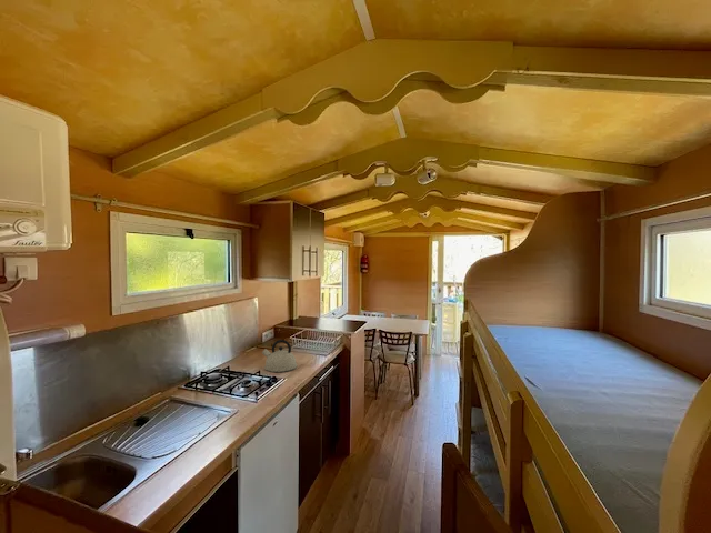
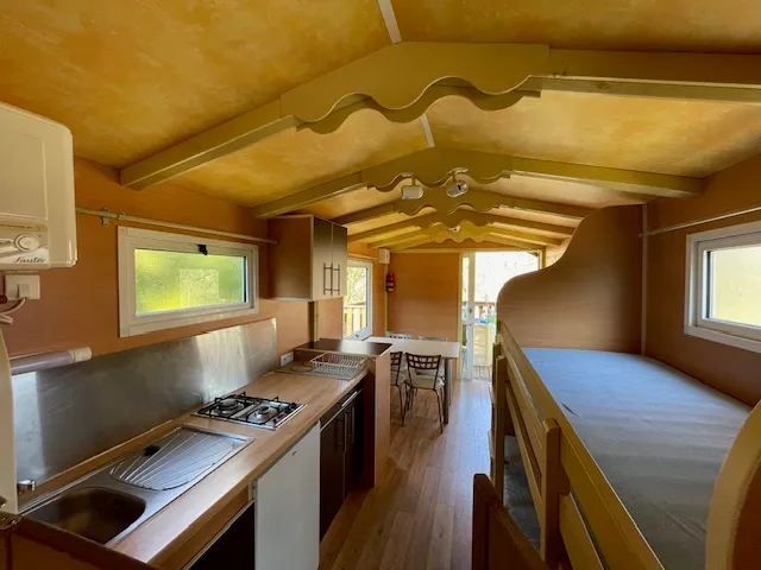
- kettle (279, 353)
